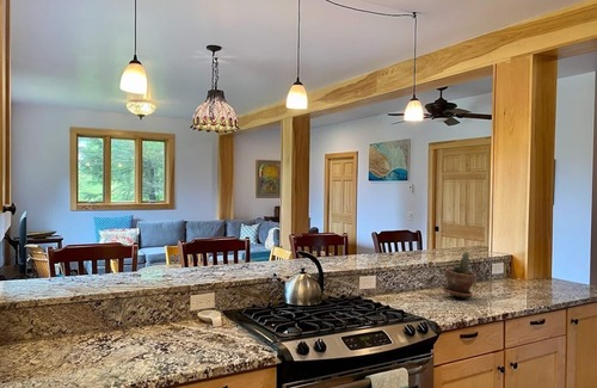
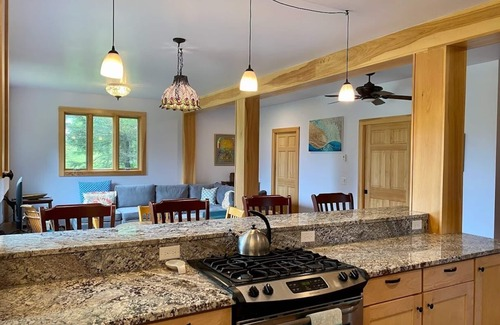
- potted plant (458, 273)
